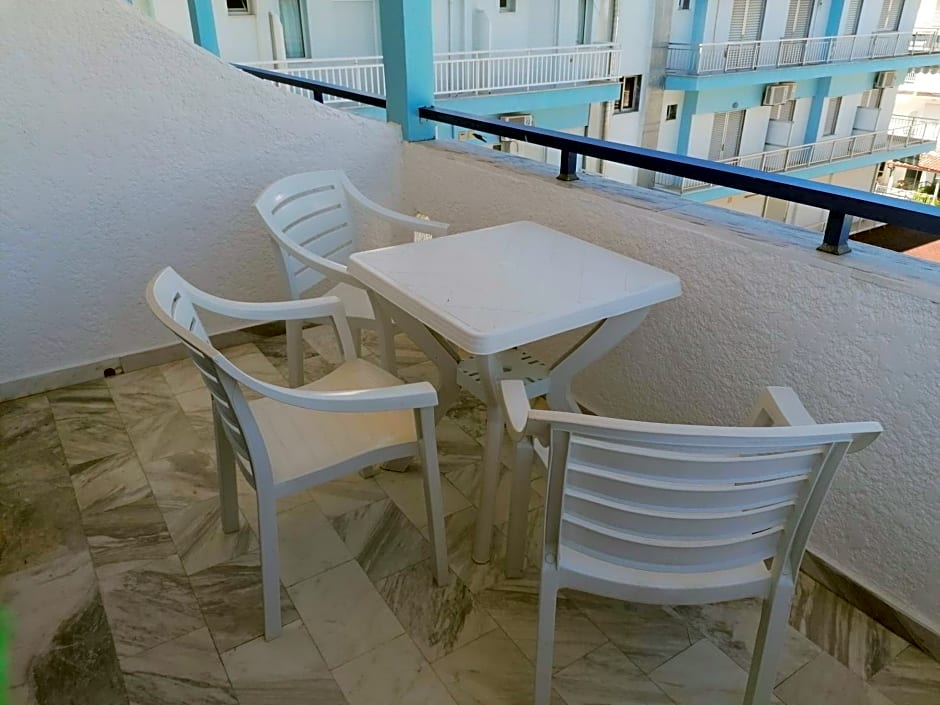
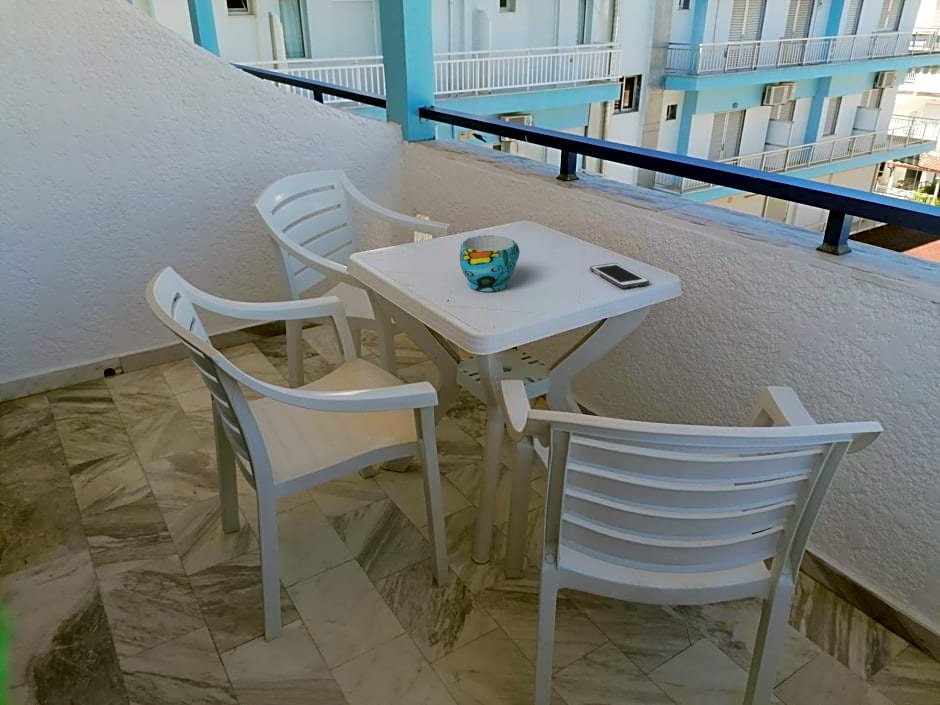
+ cup (489, 263)
+ cell phone (618, 275)
